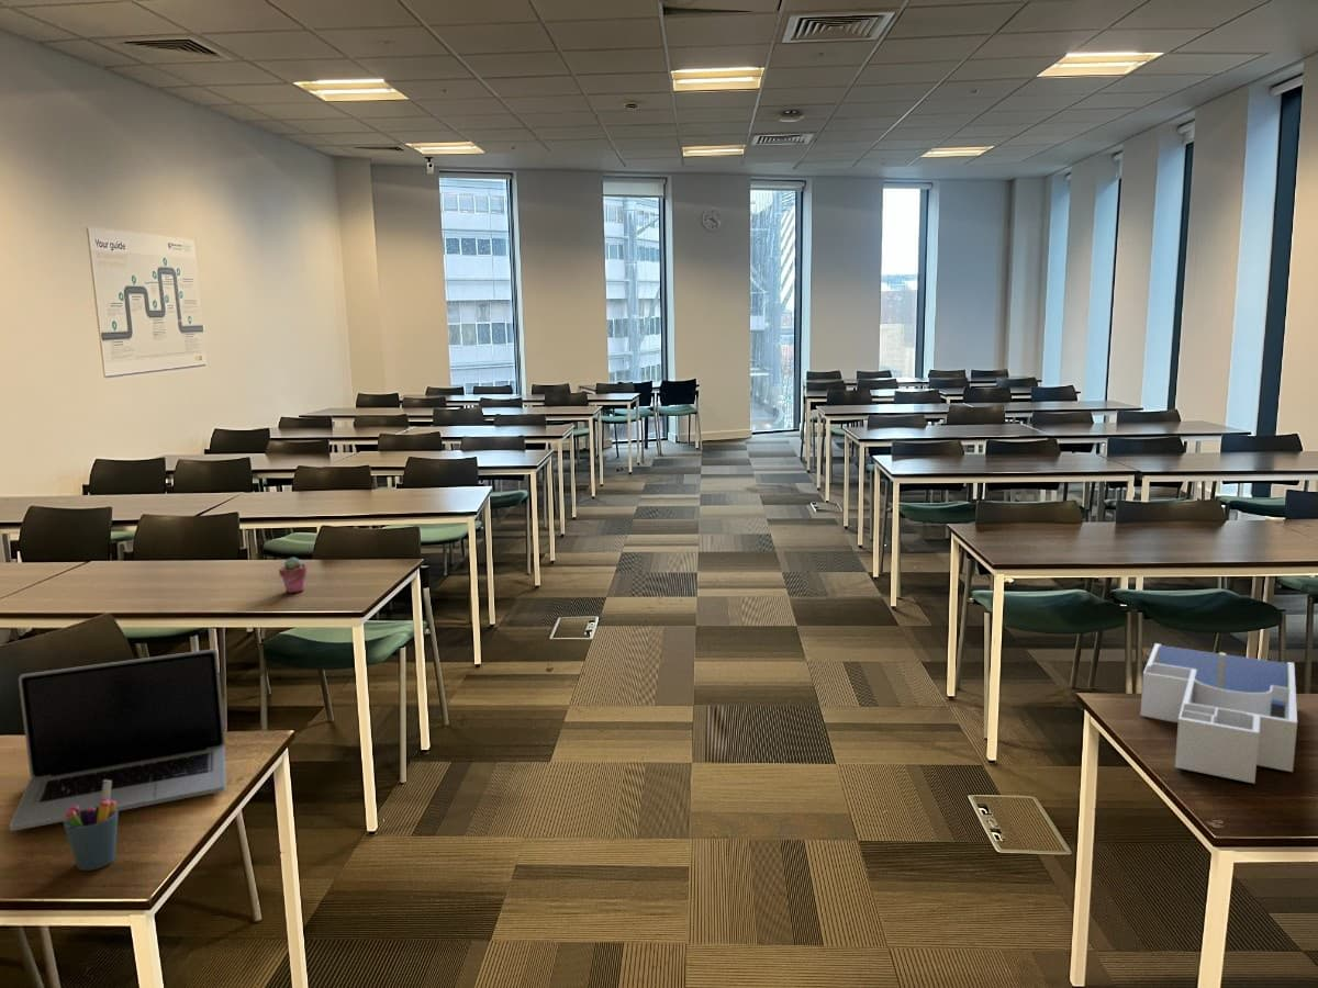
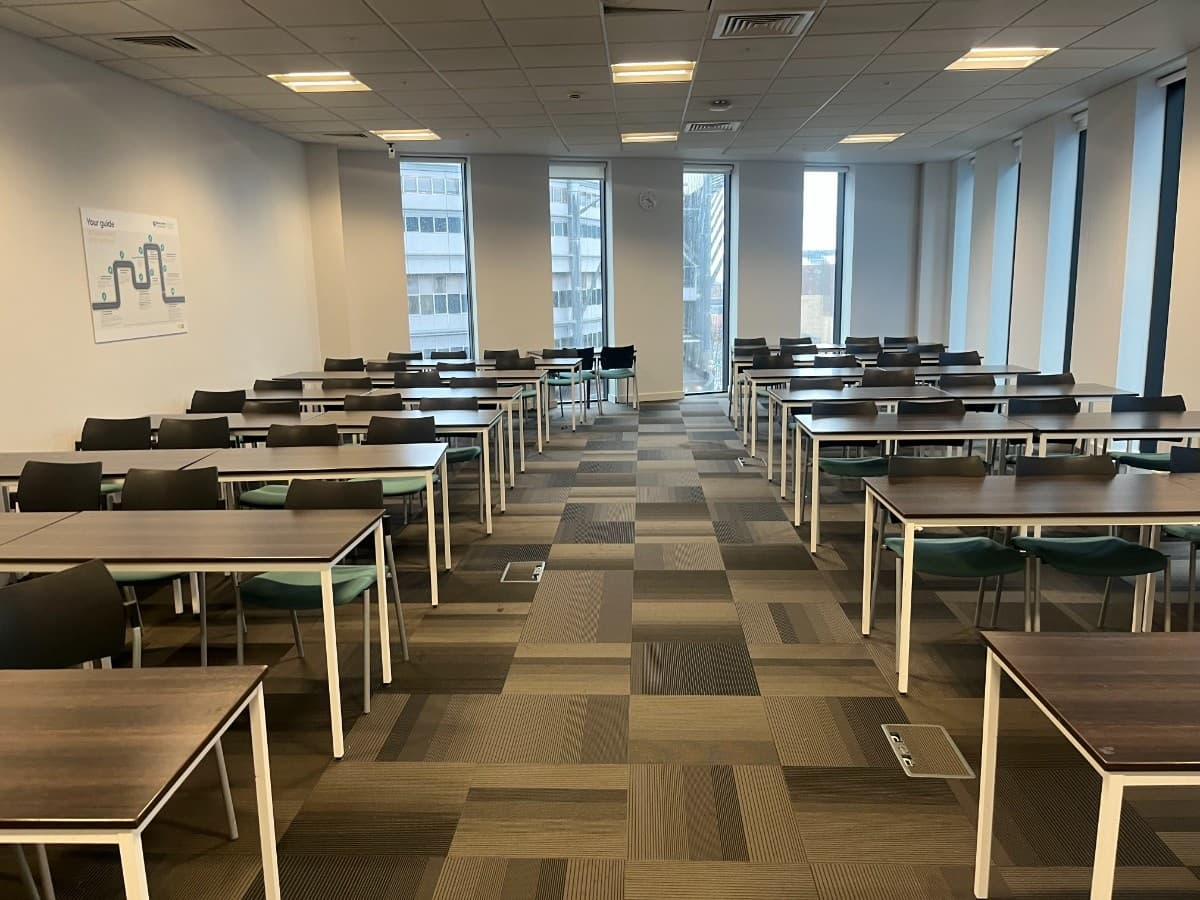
- pen holder (92, 827)
- potted succulent (293, 573)
- desk organizer (1215, 707)
- laptop (122, 733)
